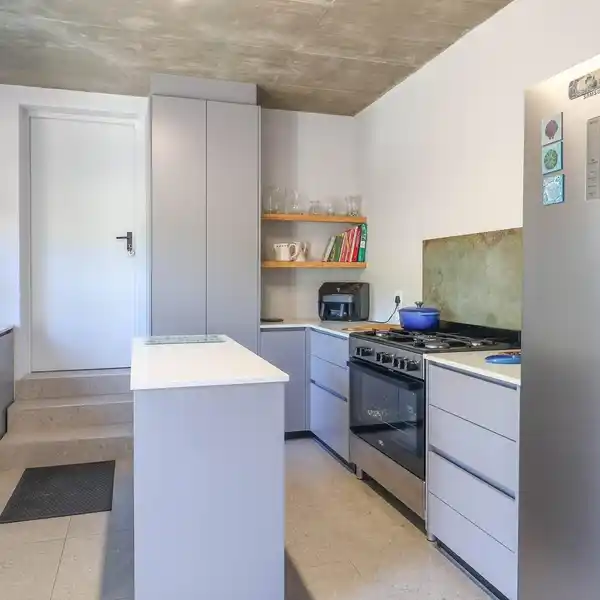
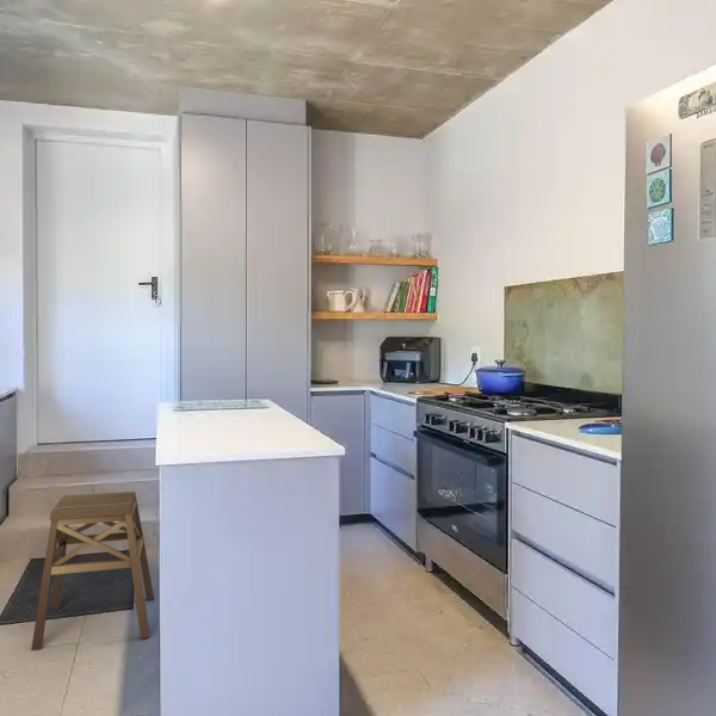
+ stool (98, 561)
